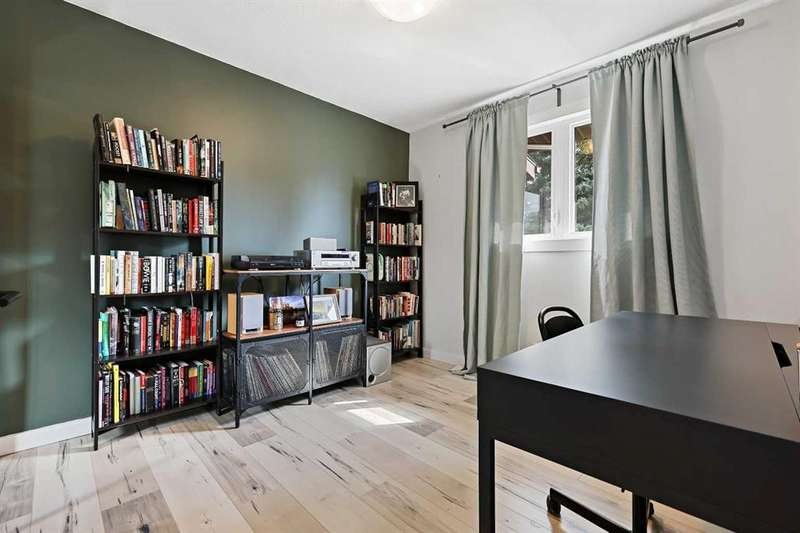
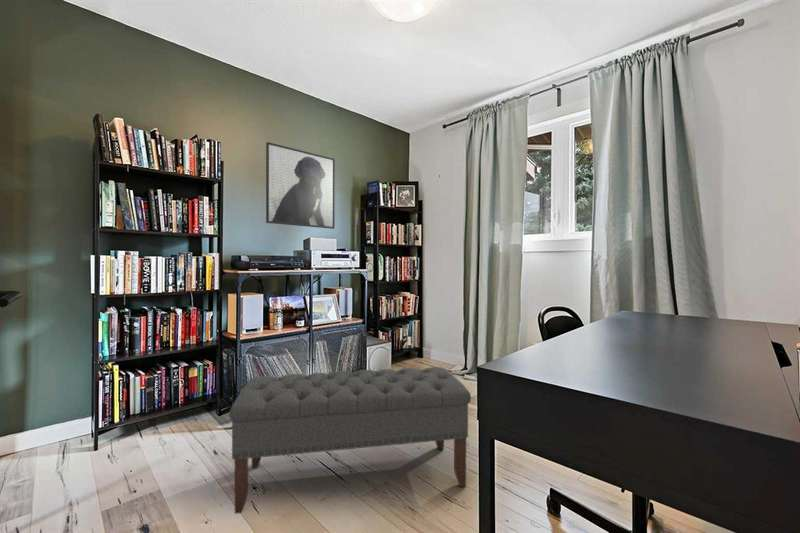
+ bench (354, 427)
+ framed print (302, 188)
